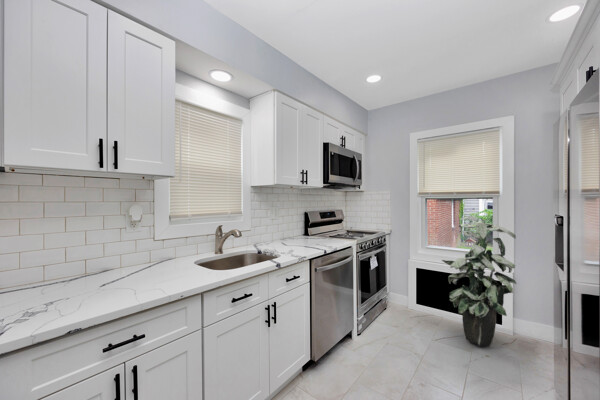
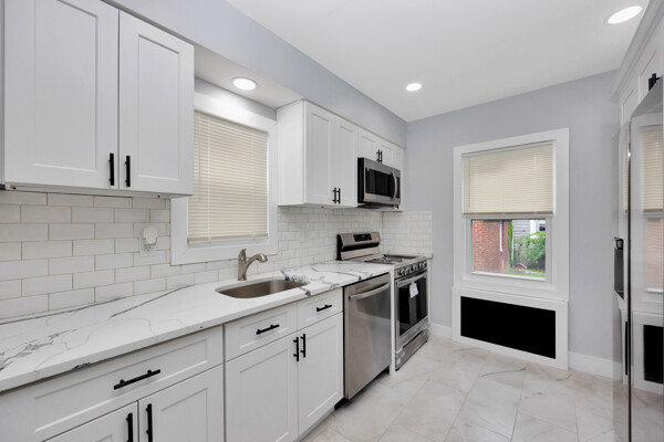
- indoor plant (477, 278)
